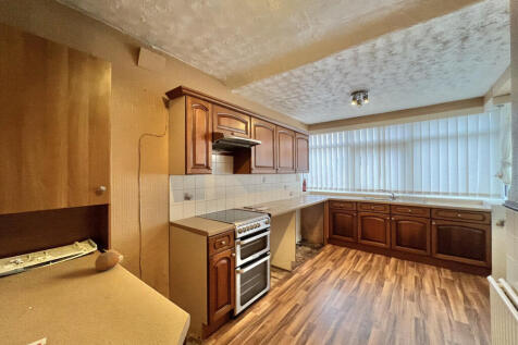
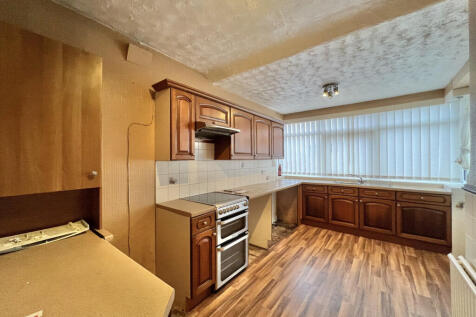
- fruit (107, 260)
